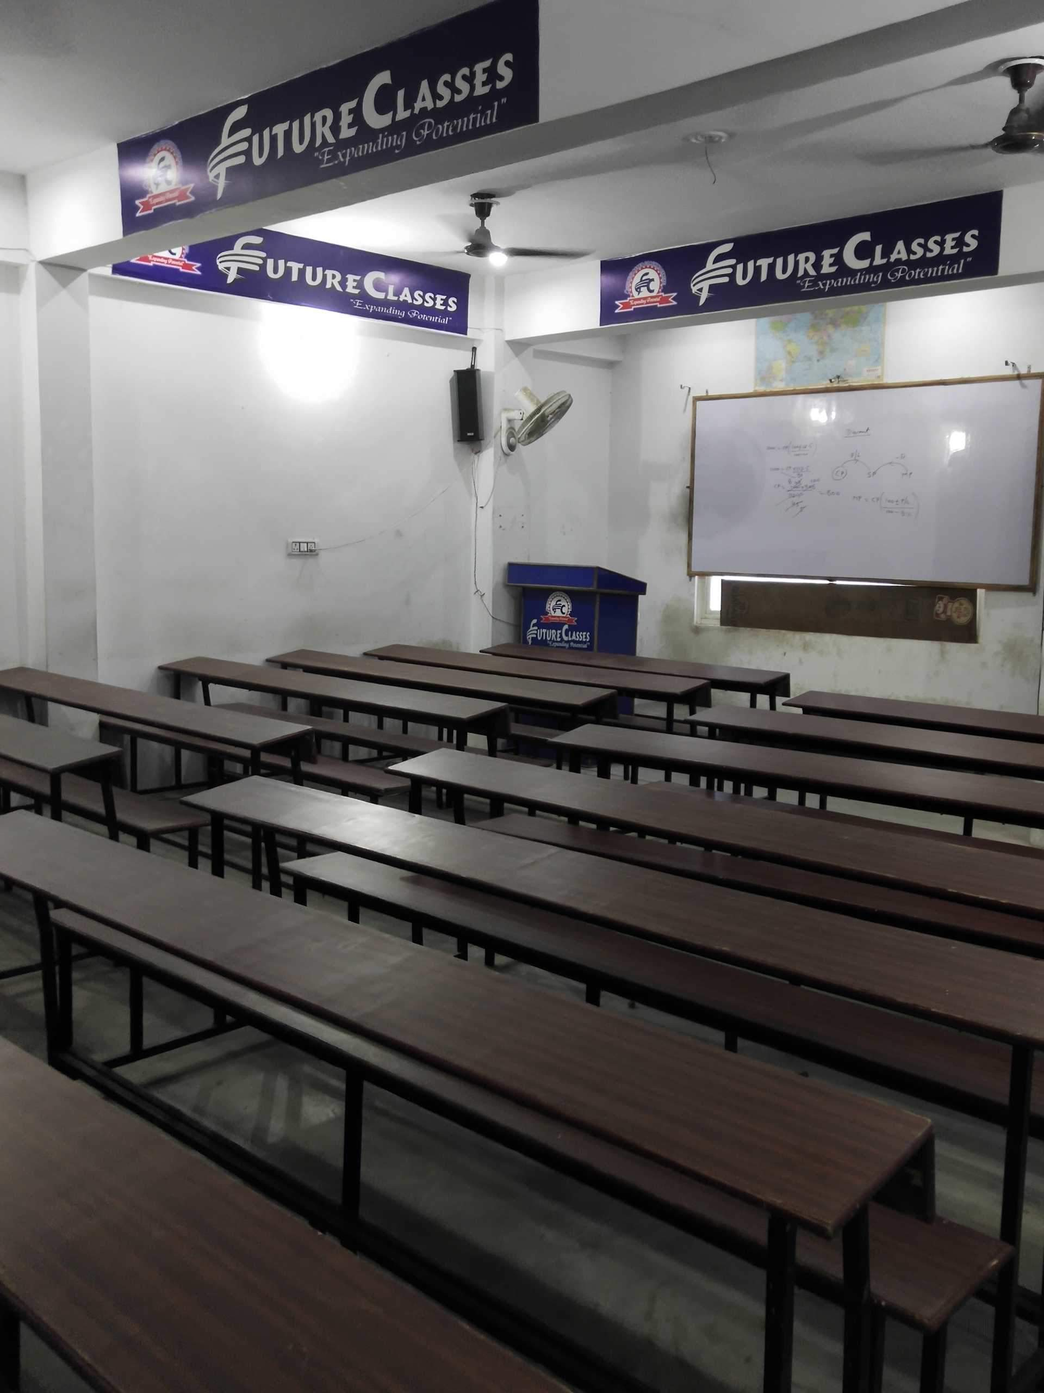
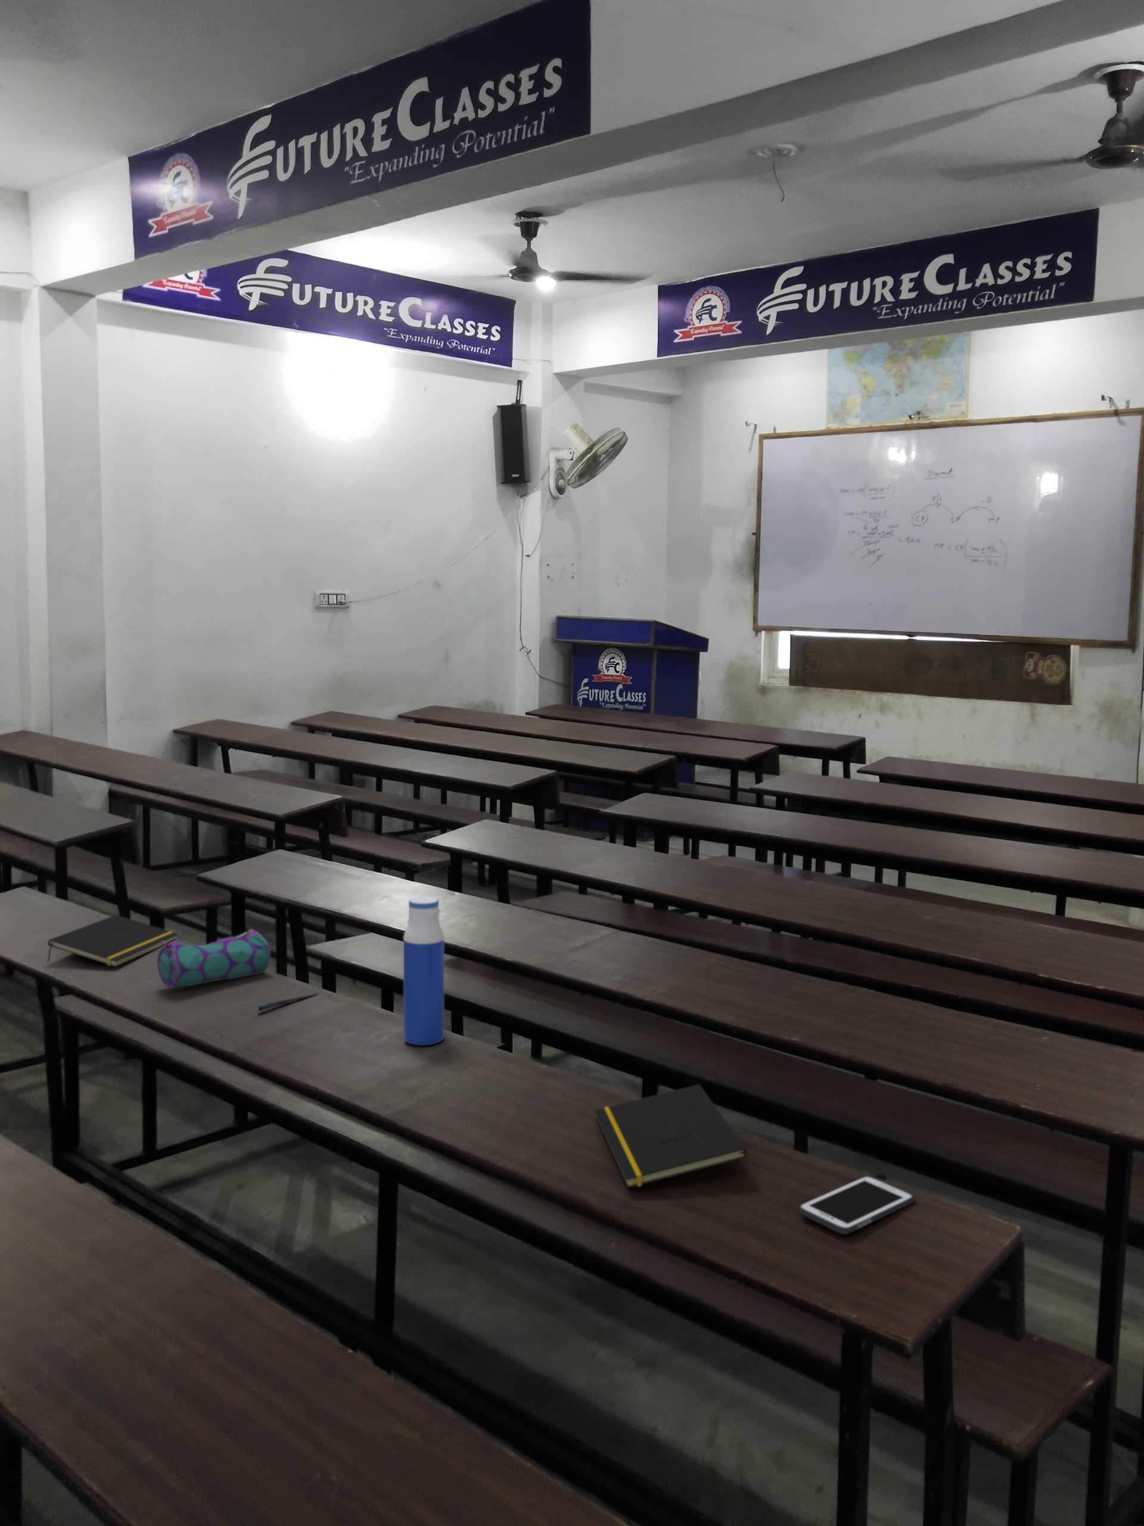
+ notepad (115, 940)
+ pen (287, 1000)
+ cell phone (857, 1204)
+ notepad (666, 1133)
+ pencil case (214, 958)
+ water bottle (424, 970)
